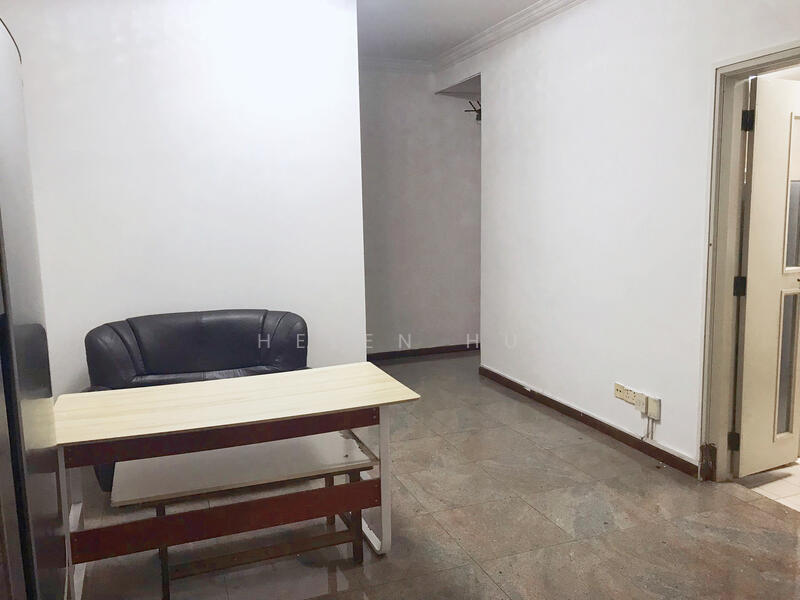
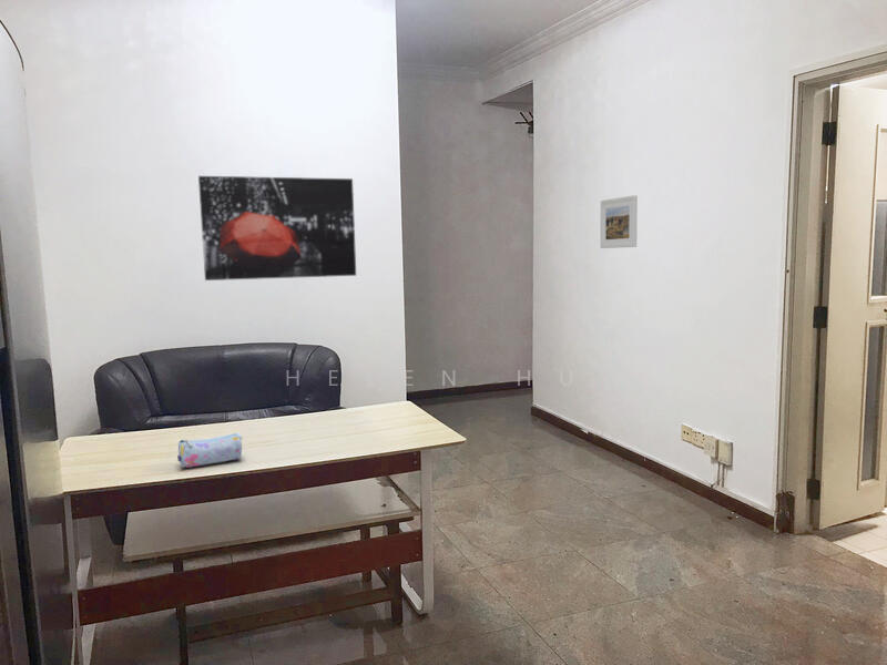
+ pencil case (210, 449)
+ wall art (281, 227)
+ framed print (618, 223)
